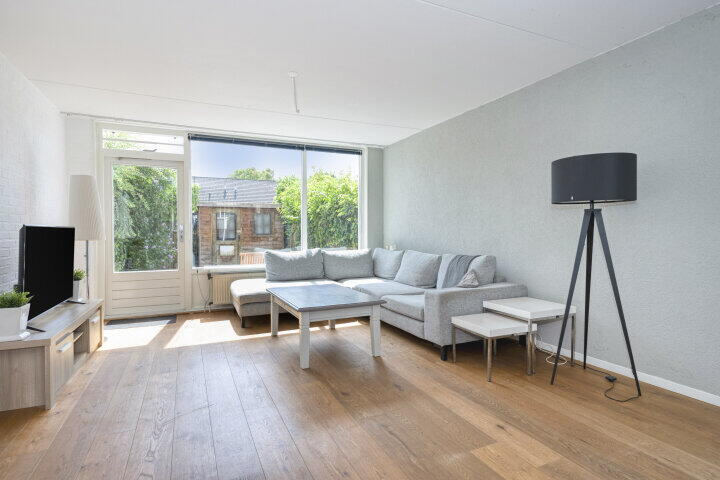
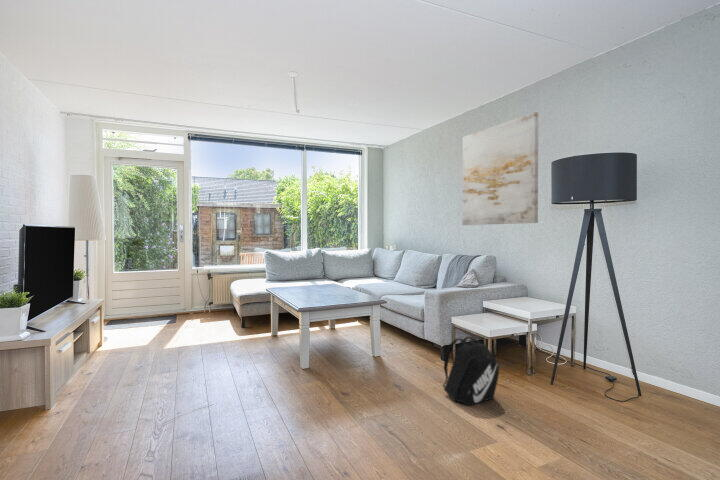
+ wall art (496, 175)
+ backpack (467, 366)
